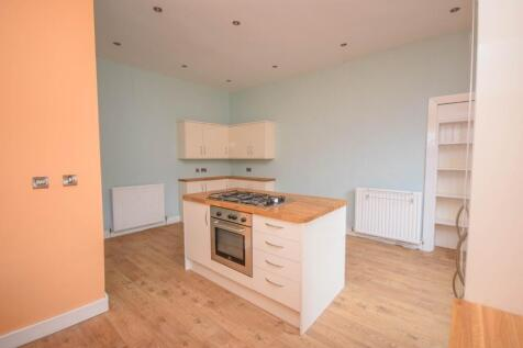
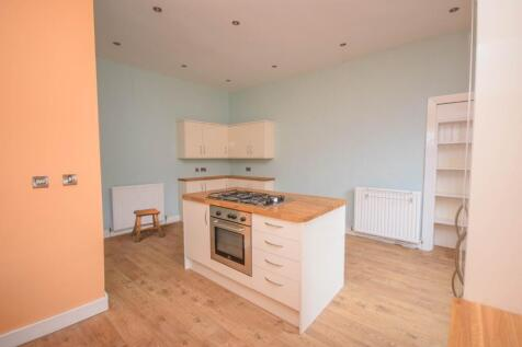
+ stool (148, 223)
